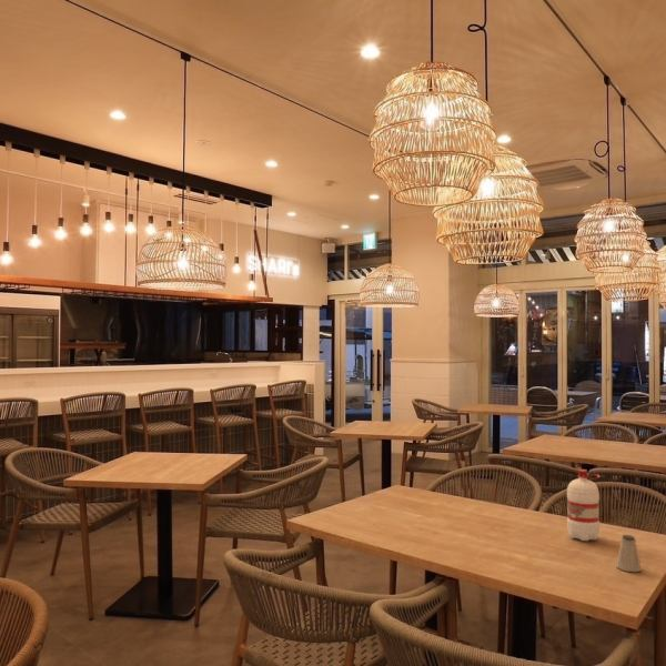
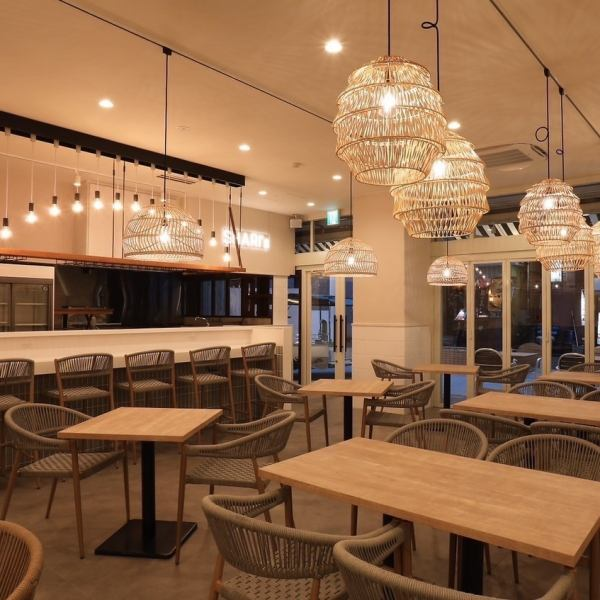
- water bottle (583, 503)
- saltshaker (628, 552)
